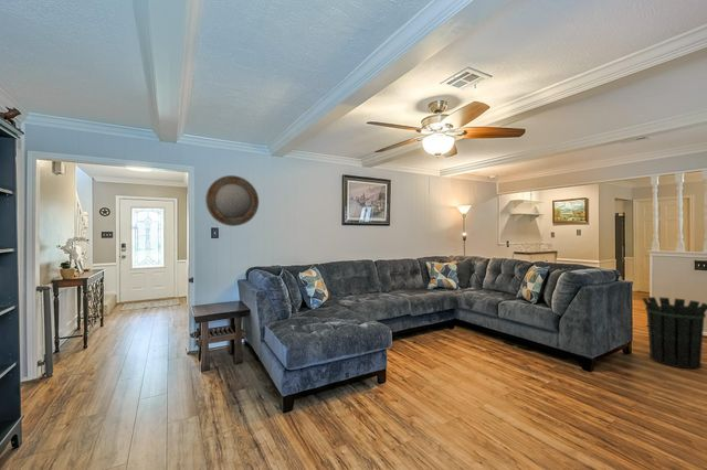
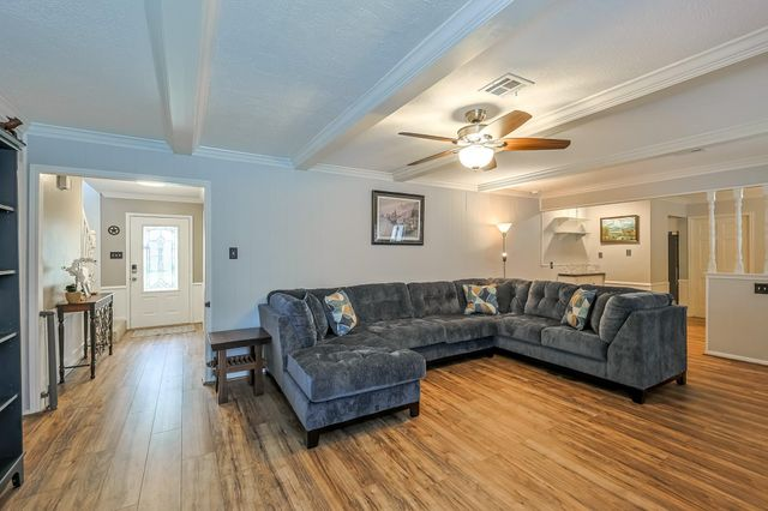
- home mirror (233, 201)
- waste bin (674, 331)
